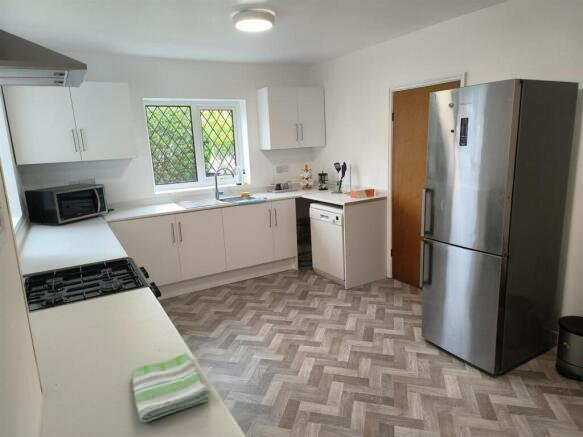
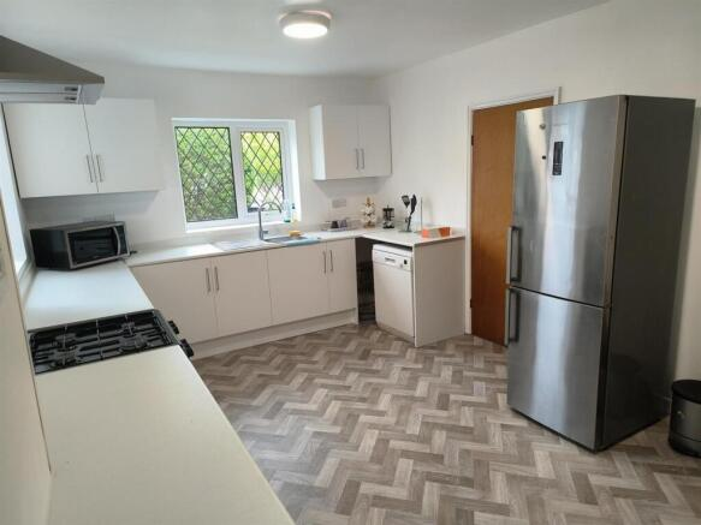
- dish towel (167, 382)
